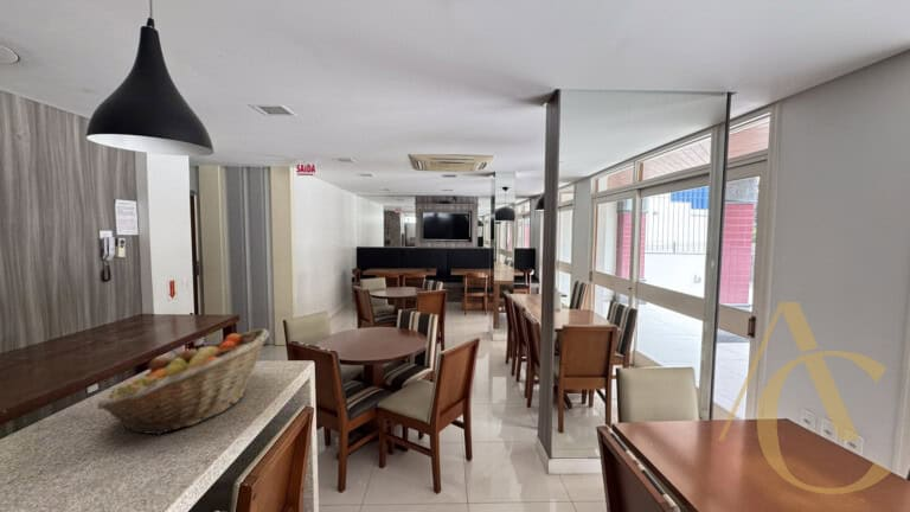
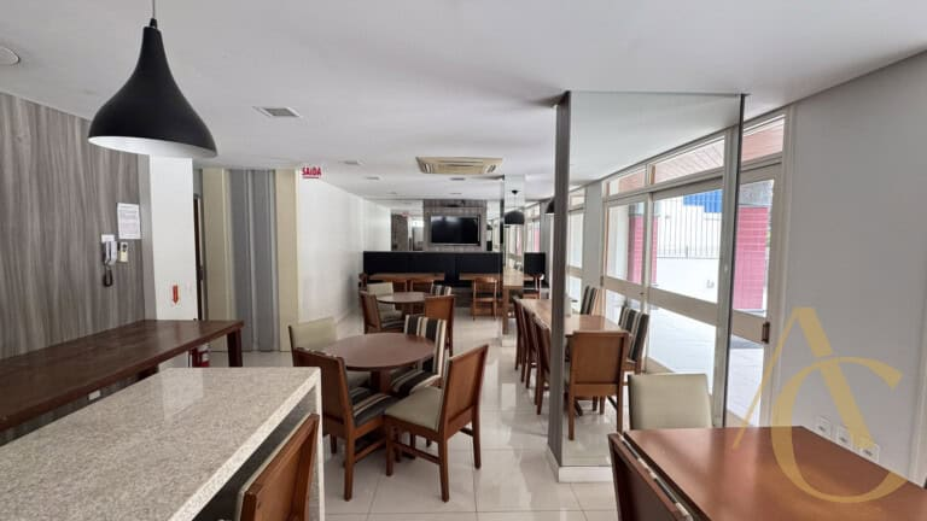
- fruit basket (197, 372)
